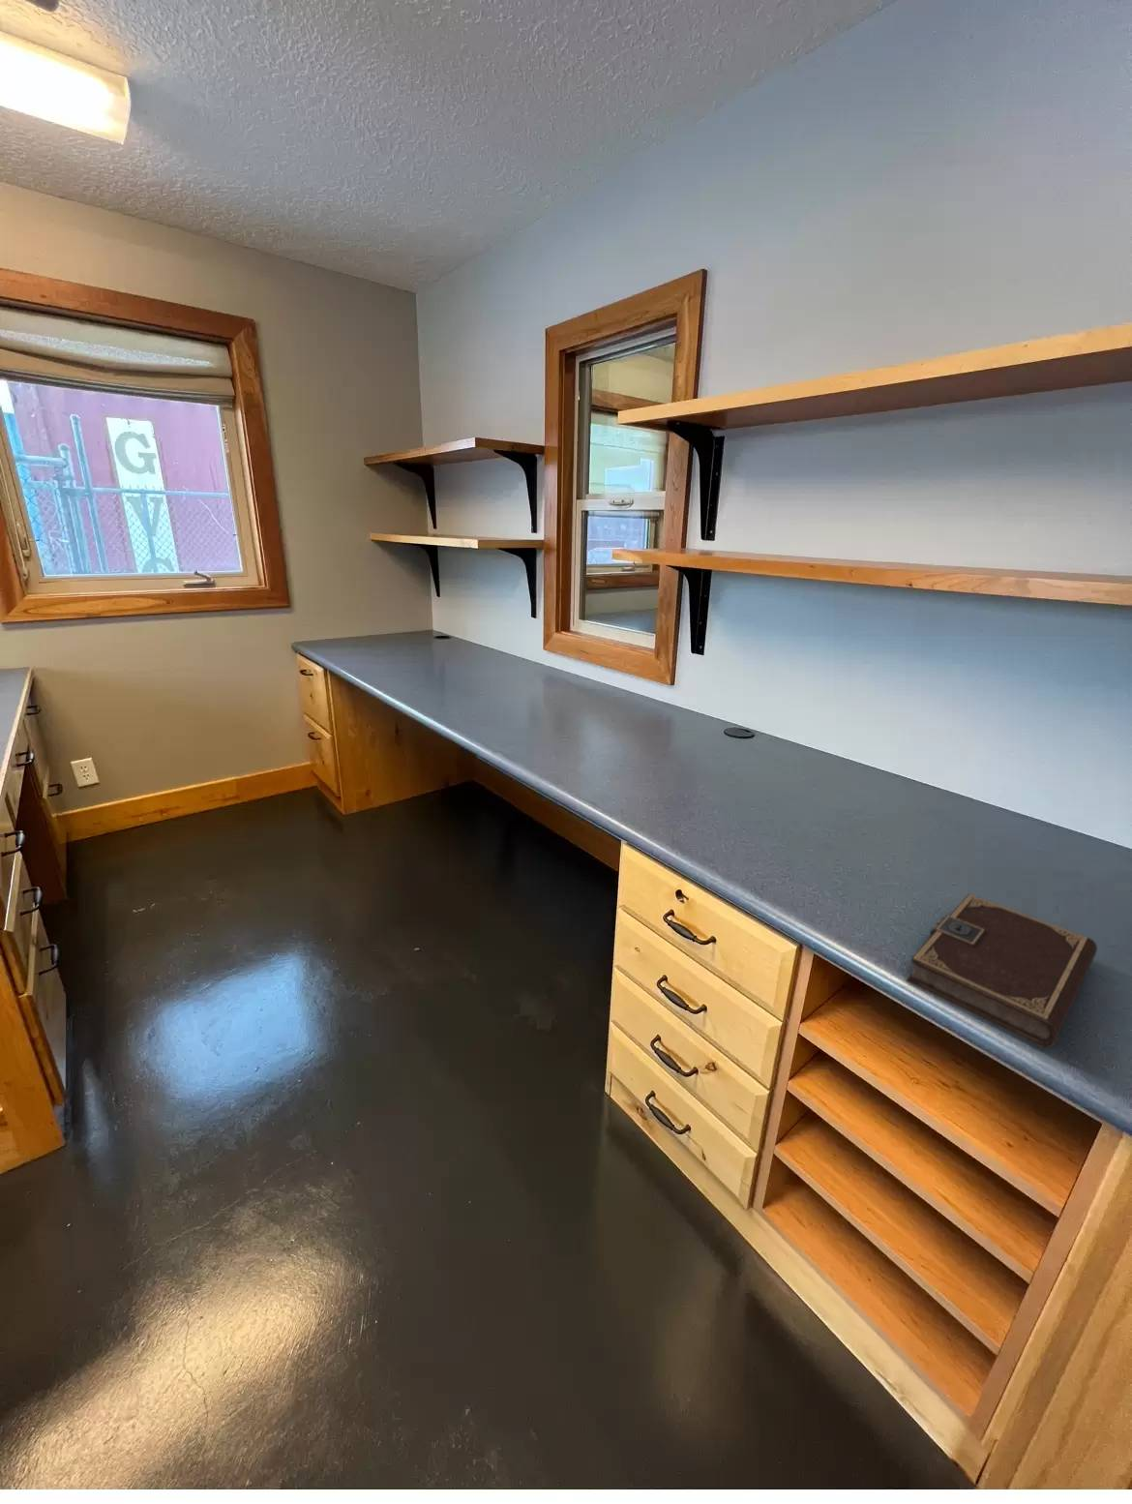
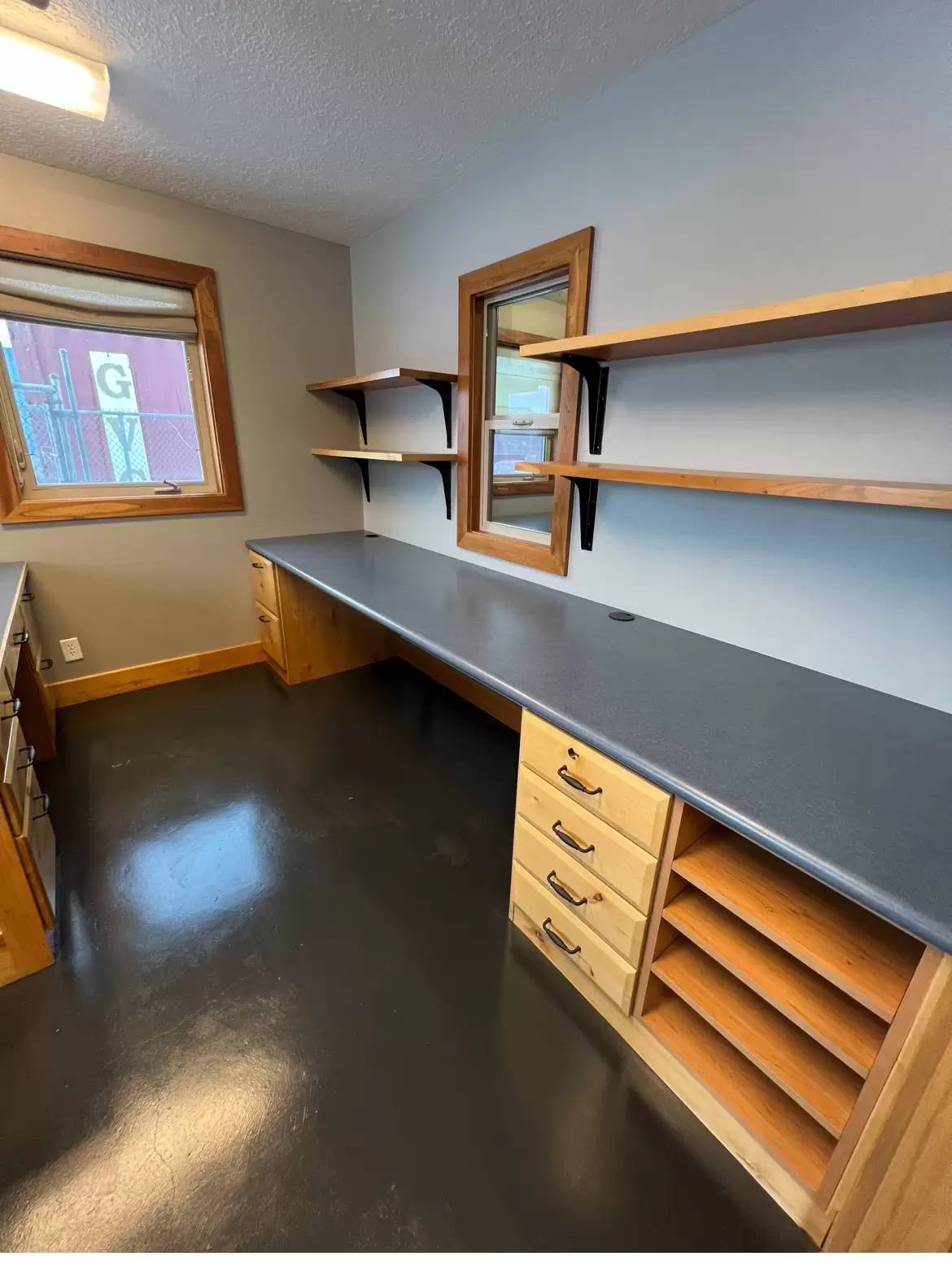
- notebook (1001, 959)
